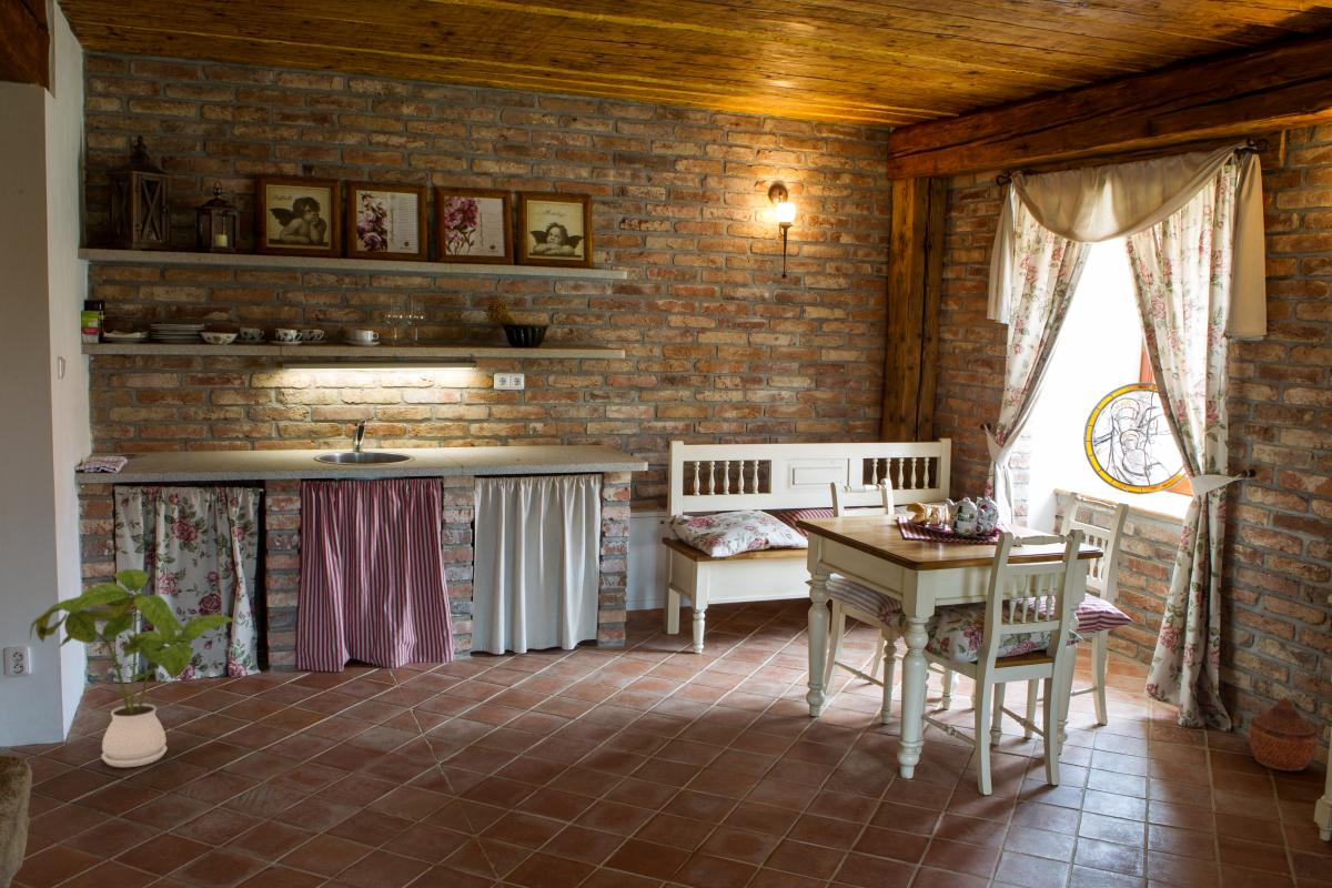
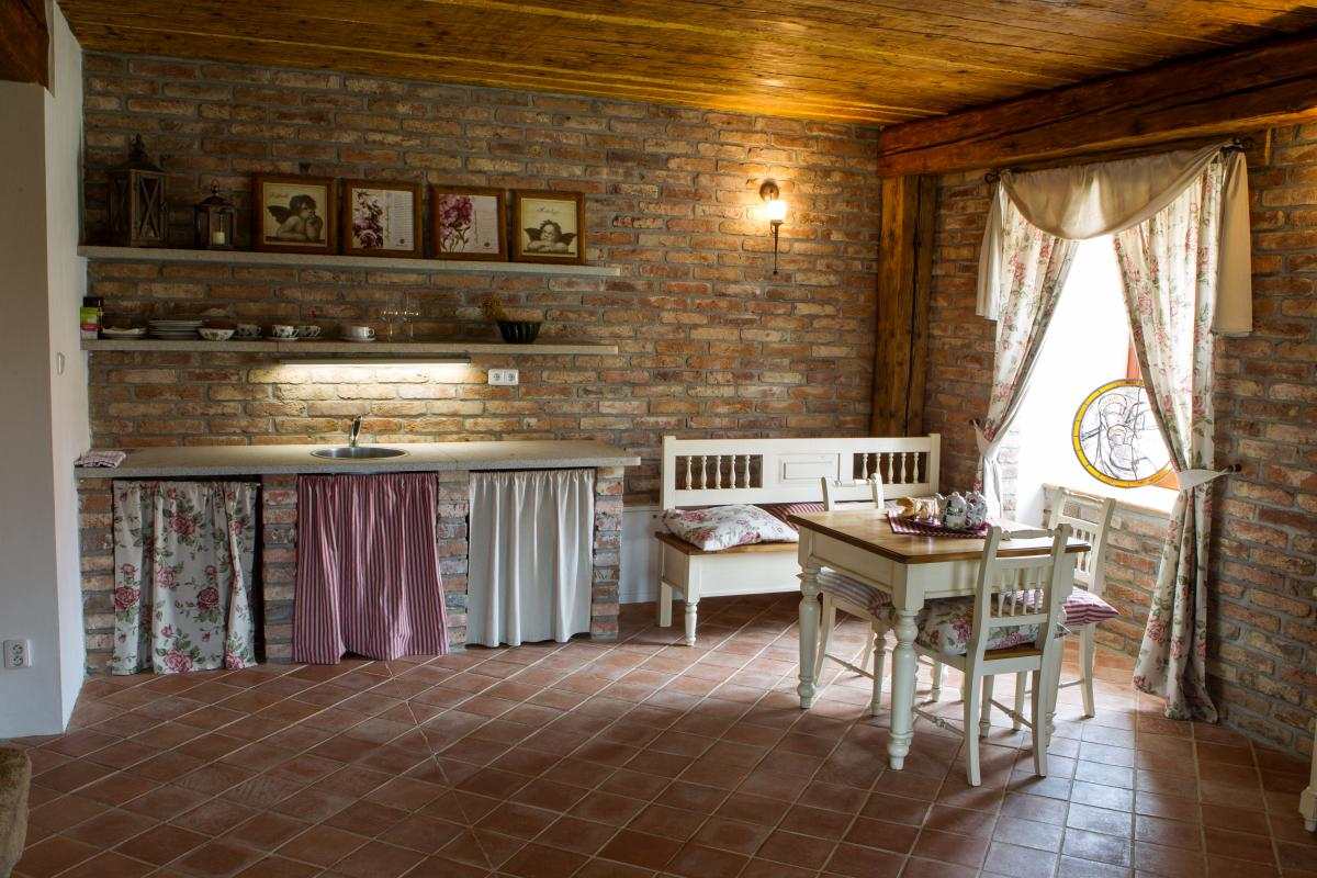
- woven basket (1283, 731)
- house plant (141, 674)
